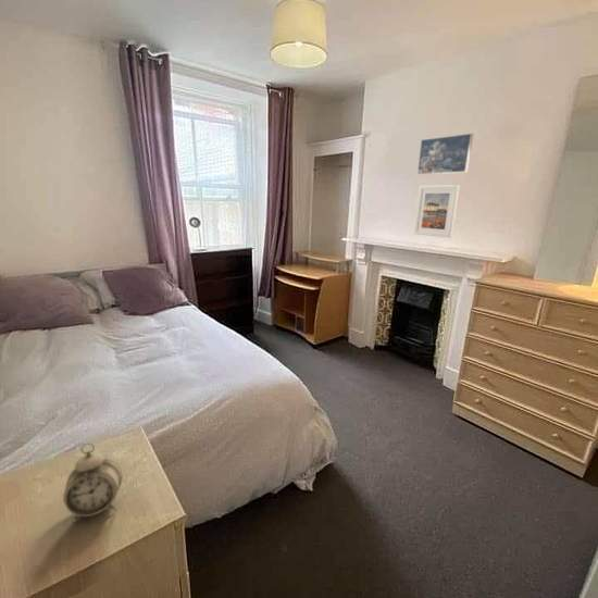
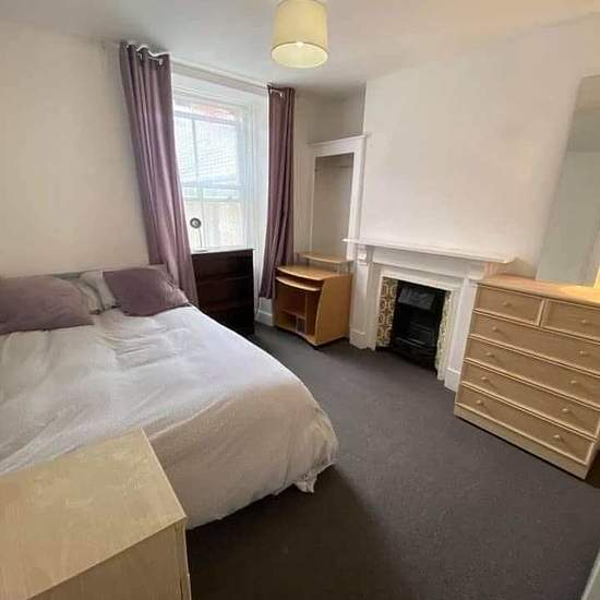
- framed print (443, 154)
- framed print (435, 211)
- alarm clock (91, 478)
